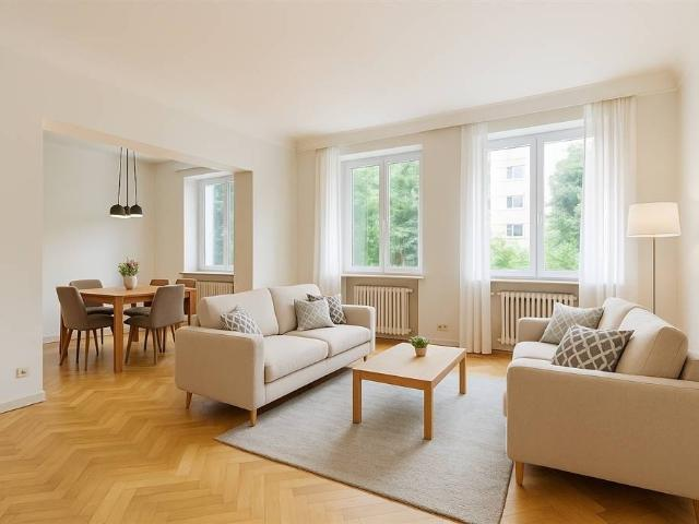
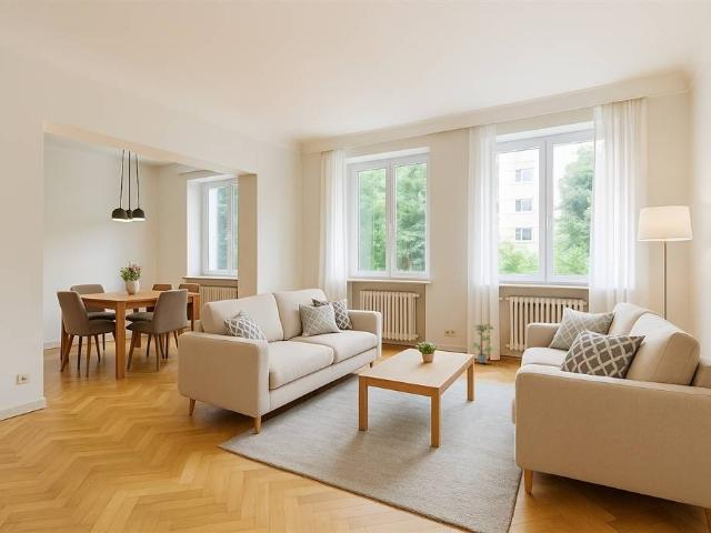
+ potted plant (484, 340)
